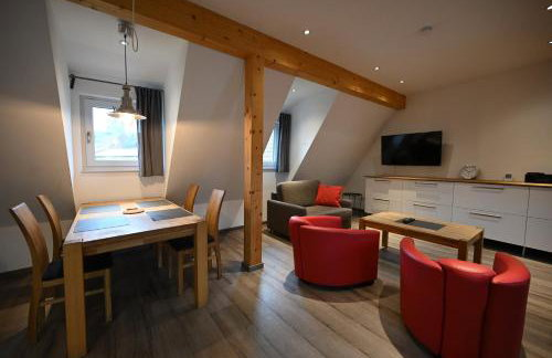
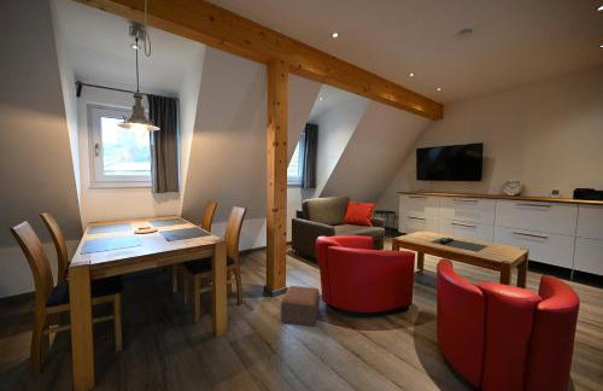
+ footstool (300, 303)
